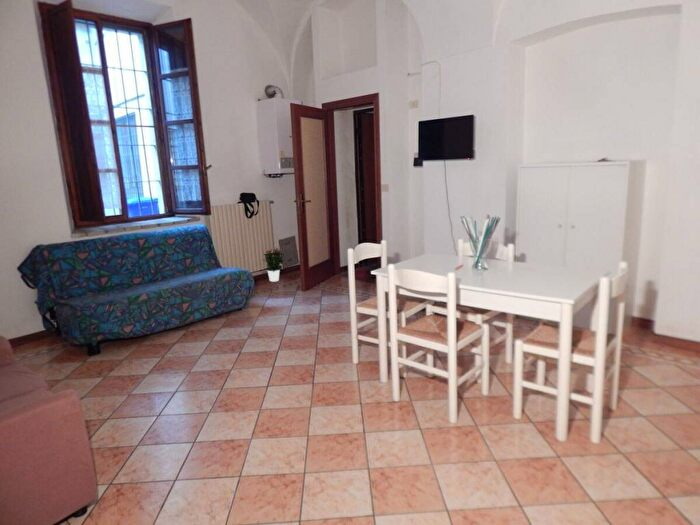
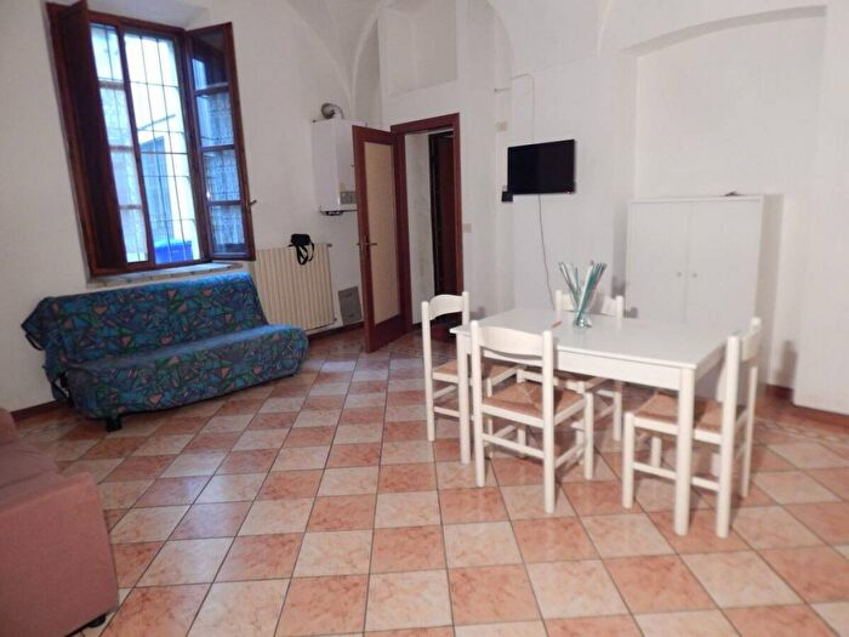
- potted flower (273, 264)
